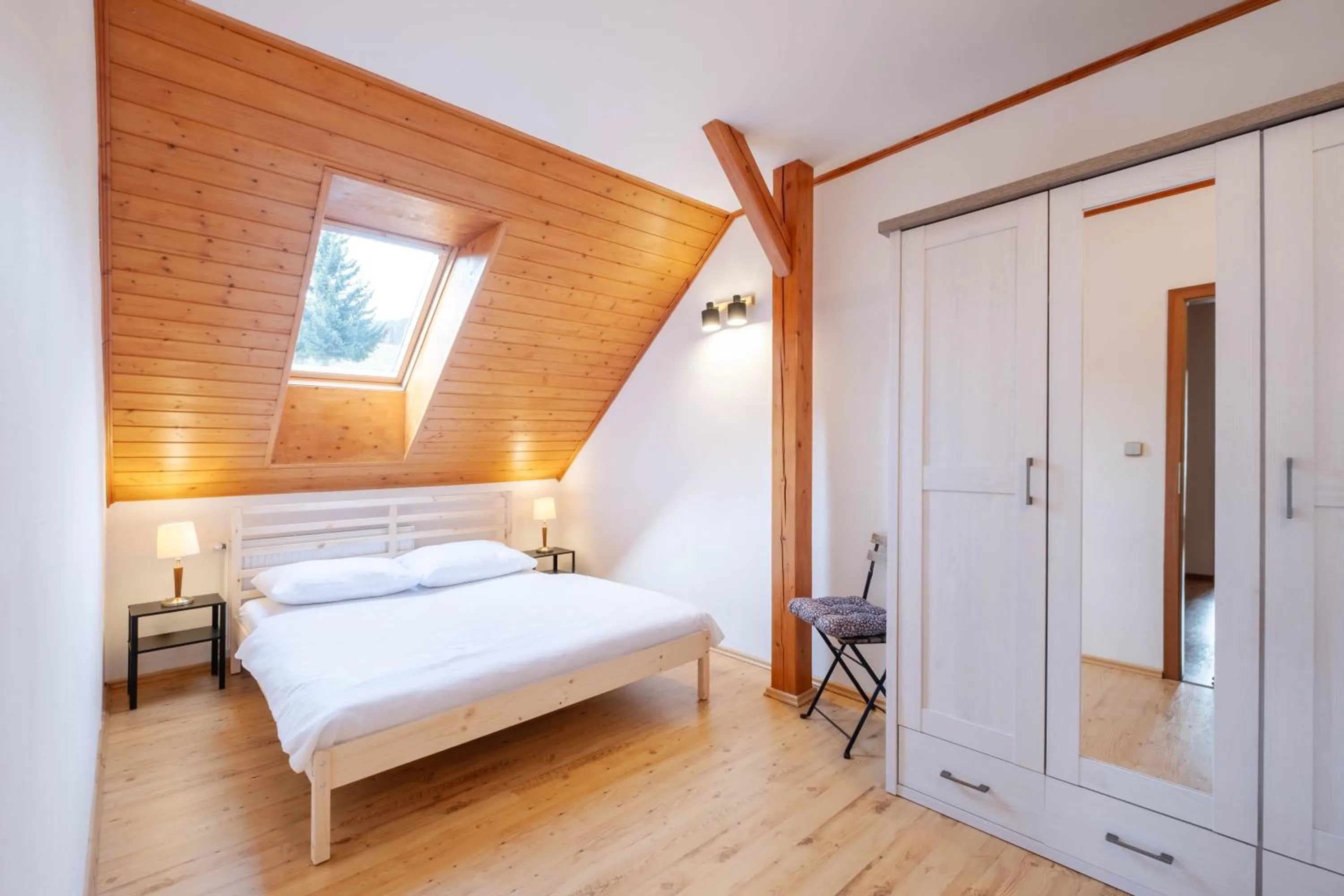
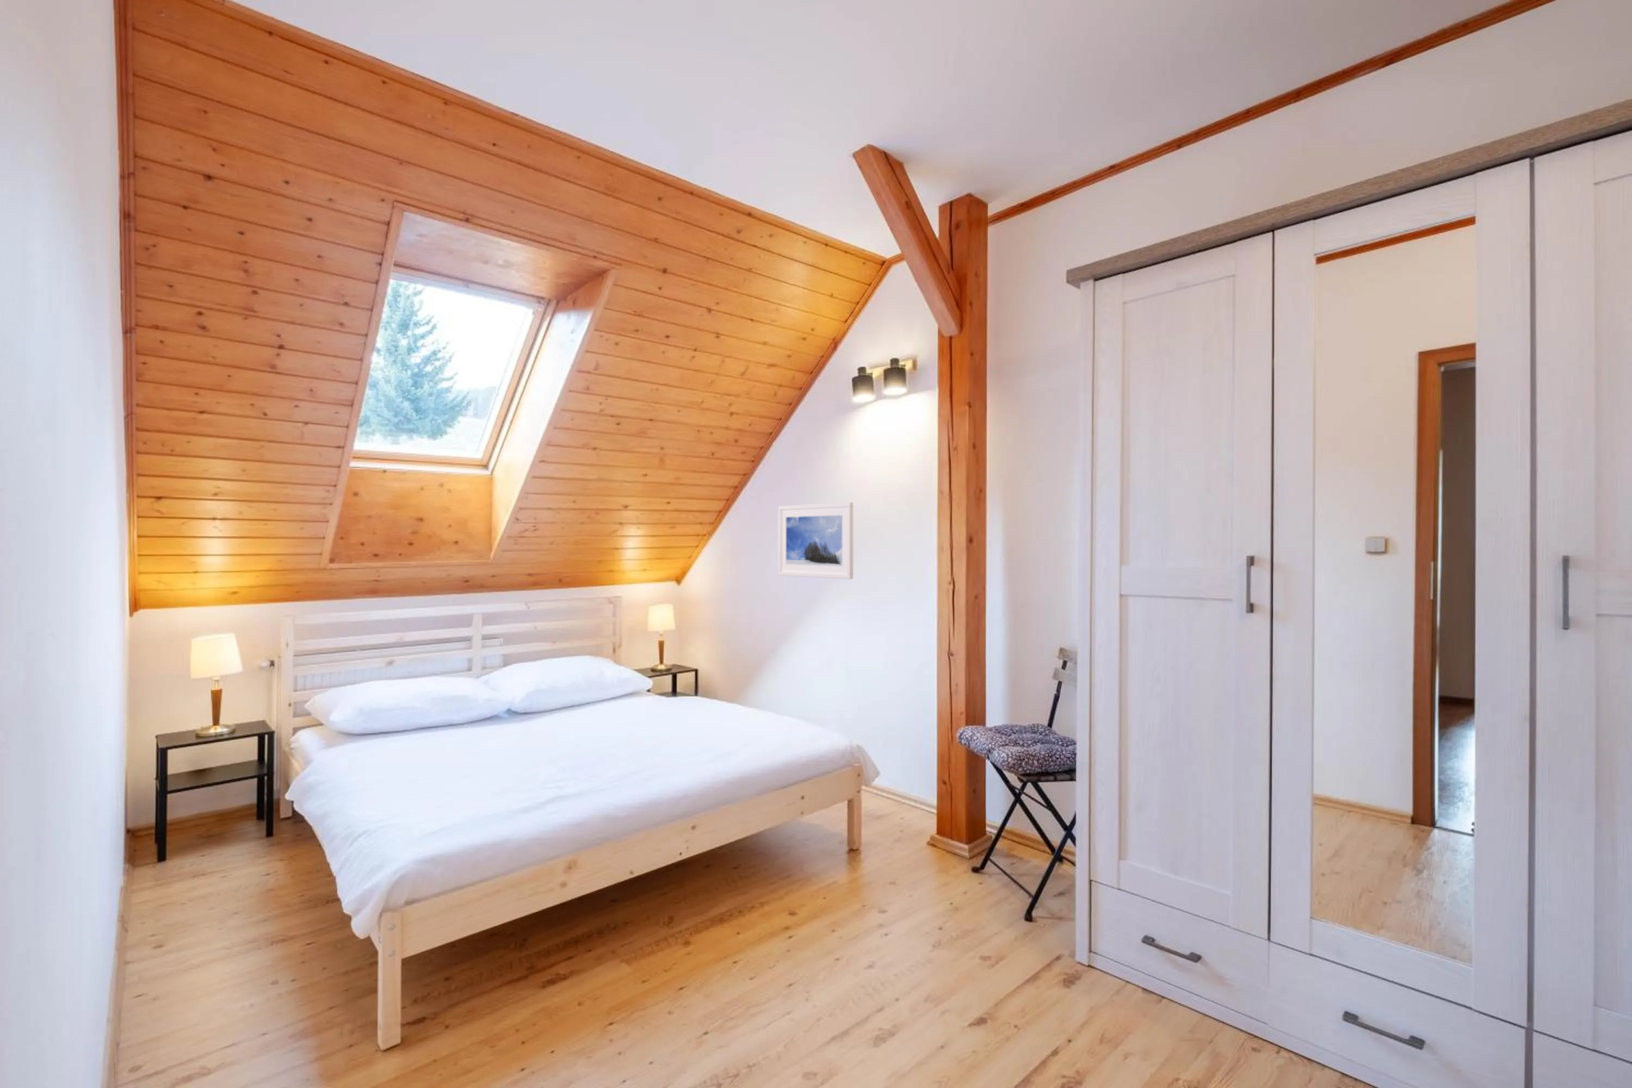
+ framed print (814, 540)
